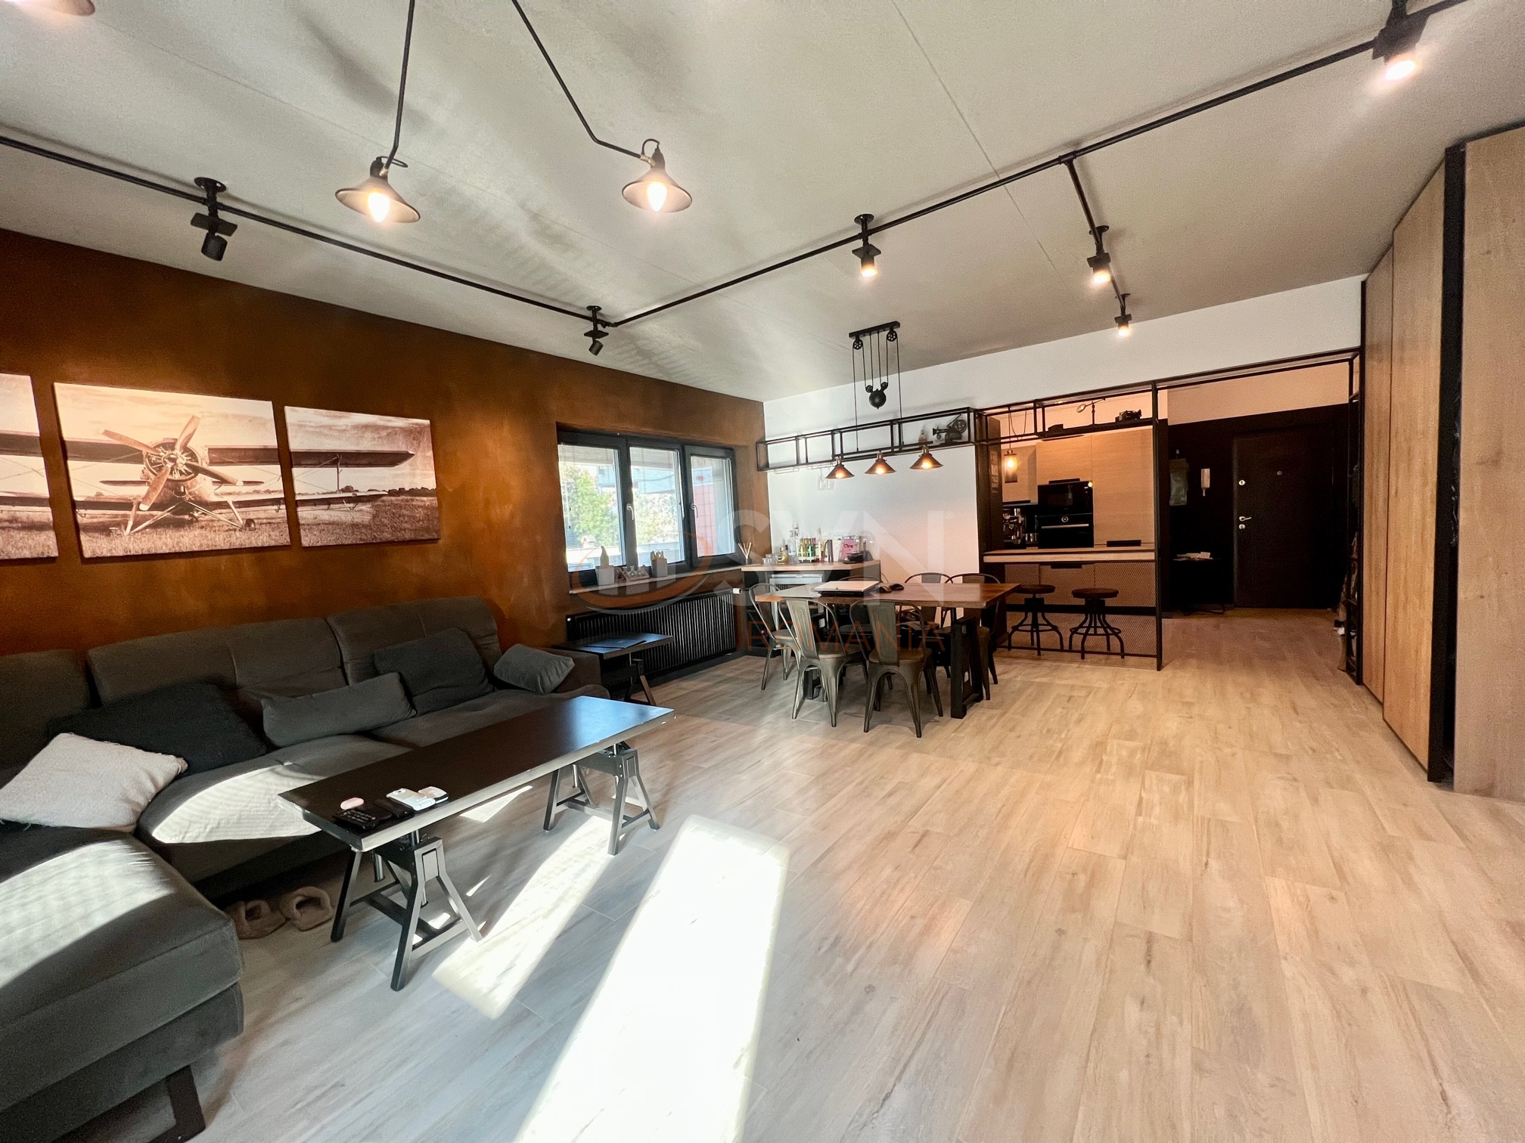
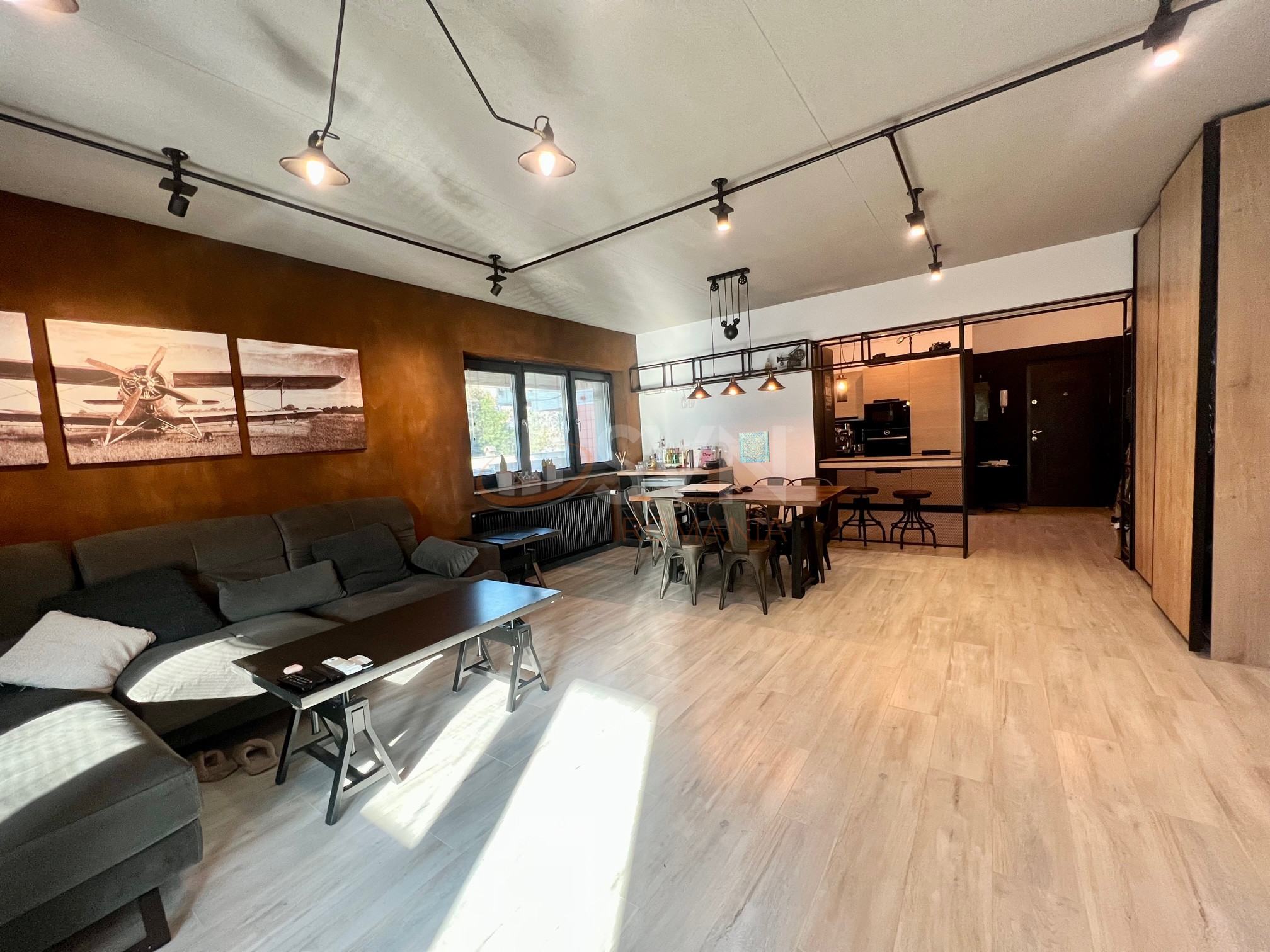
+ wall art (754, 447)
